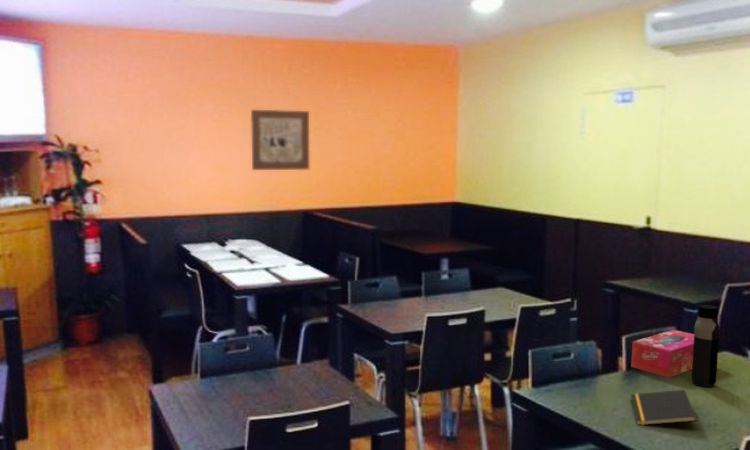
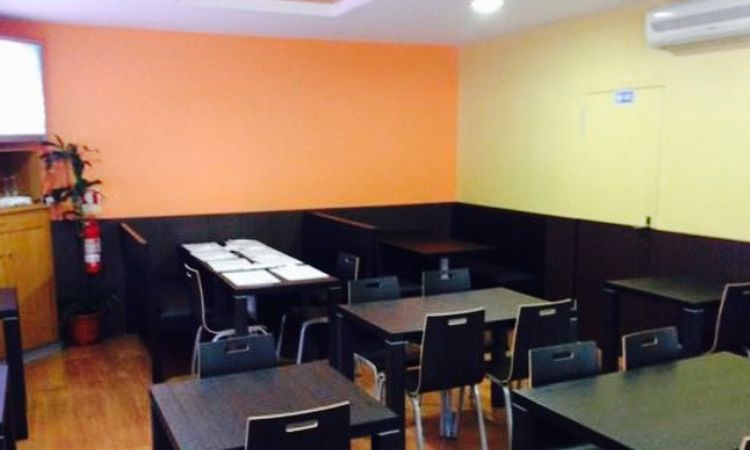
- notepad (661, 406)
- water bottle (705, 345)
- tissue box (671, 352)
- wall art (280, 140)
